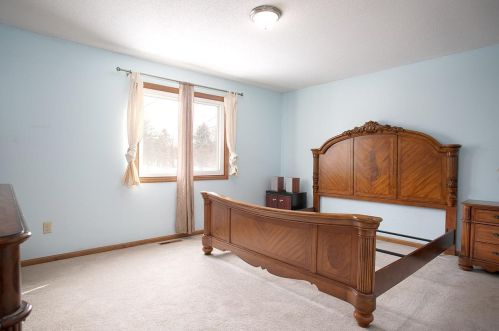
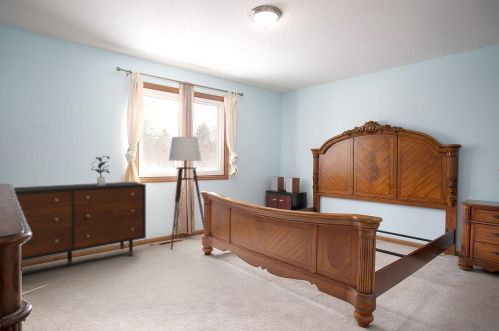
+ potted plant (98, 170)
+ floor lamp (177, 190)
+ dresser (69, 225)
